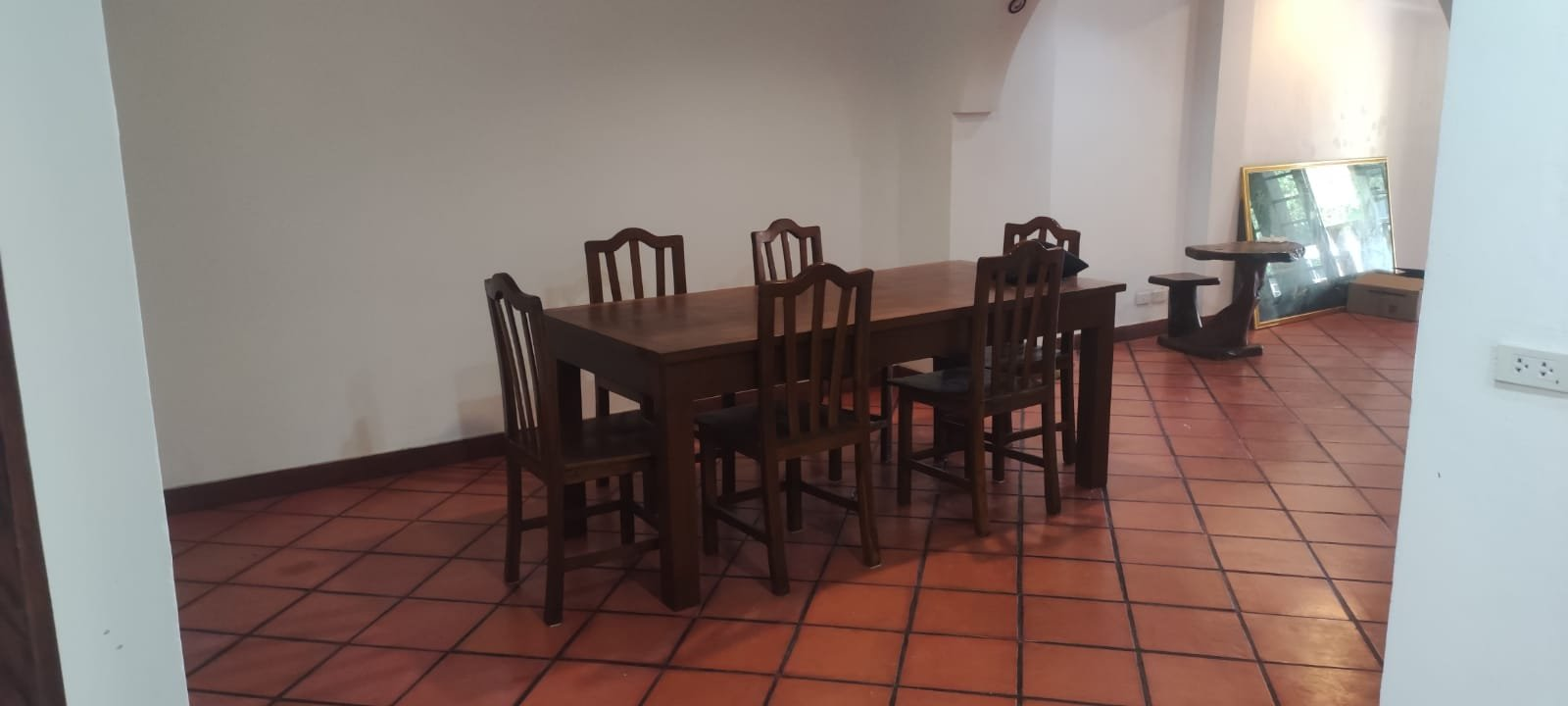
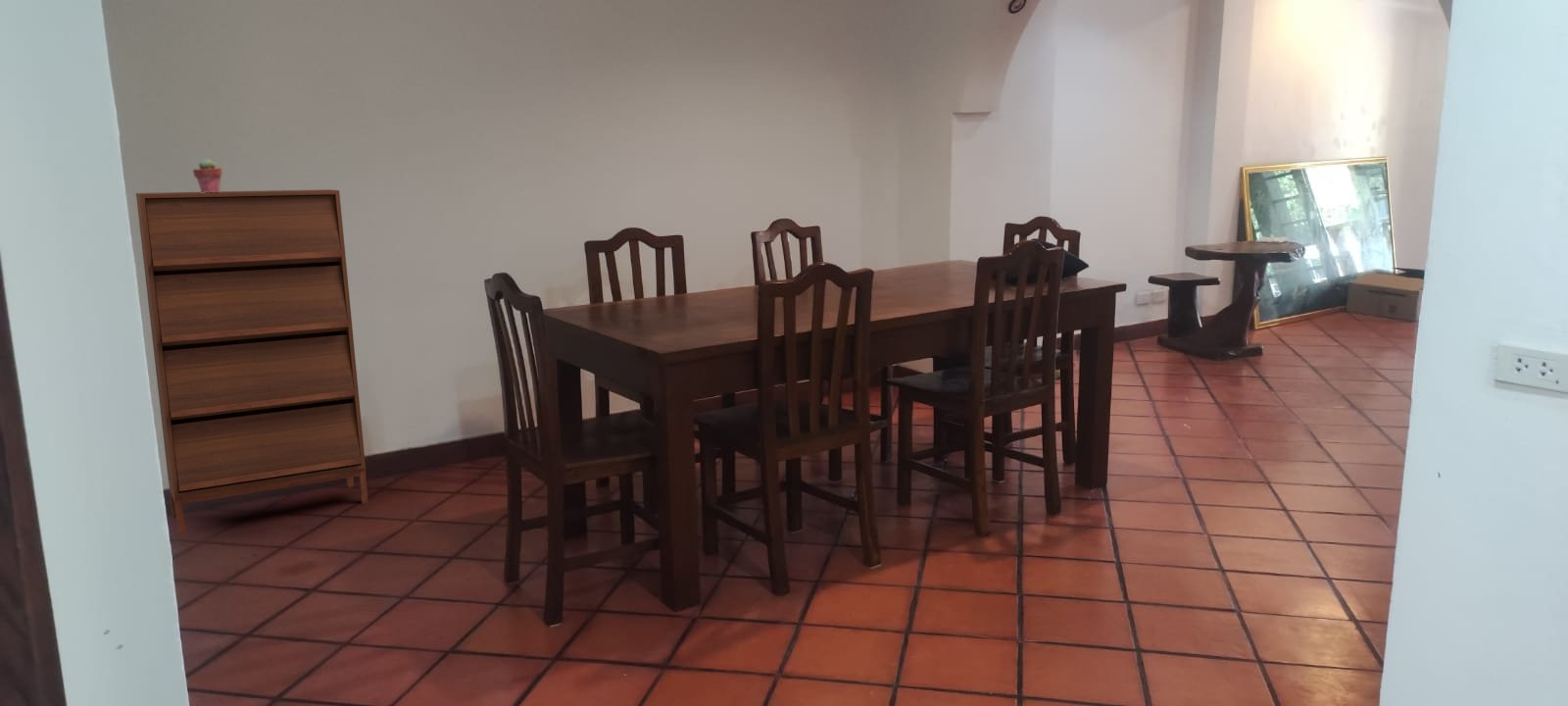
+ shoe cabinet (258, 355)
+ potted succulent (208, 175)
